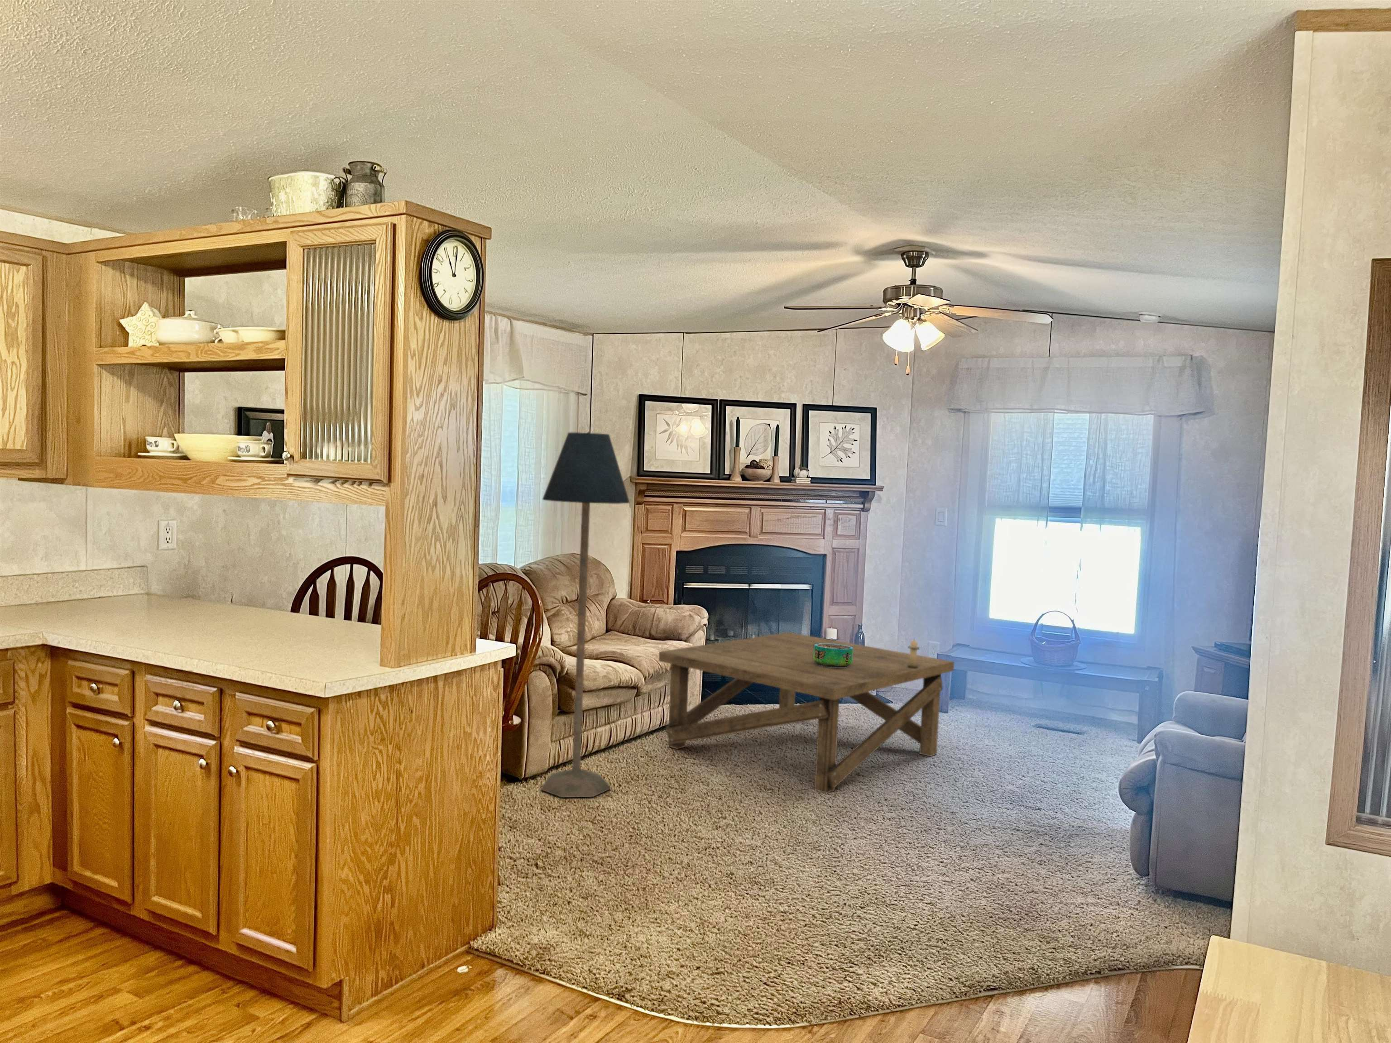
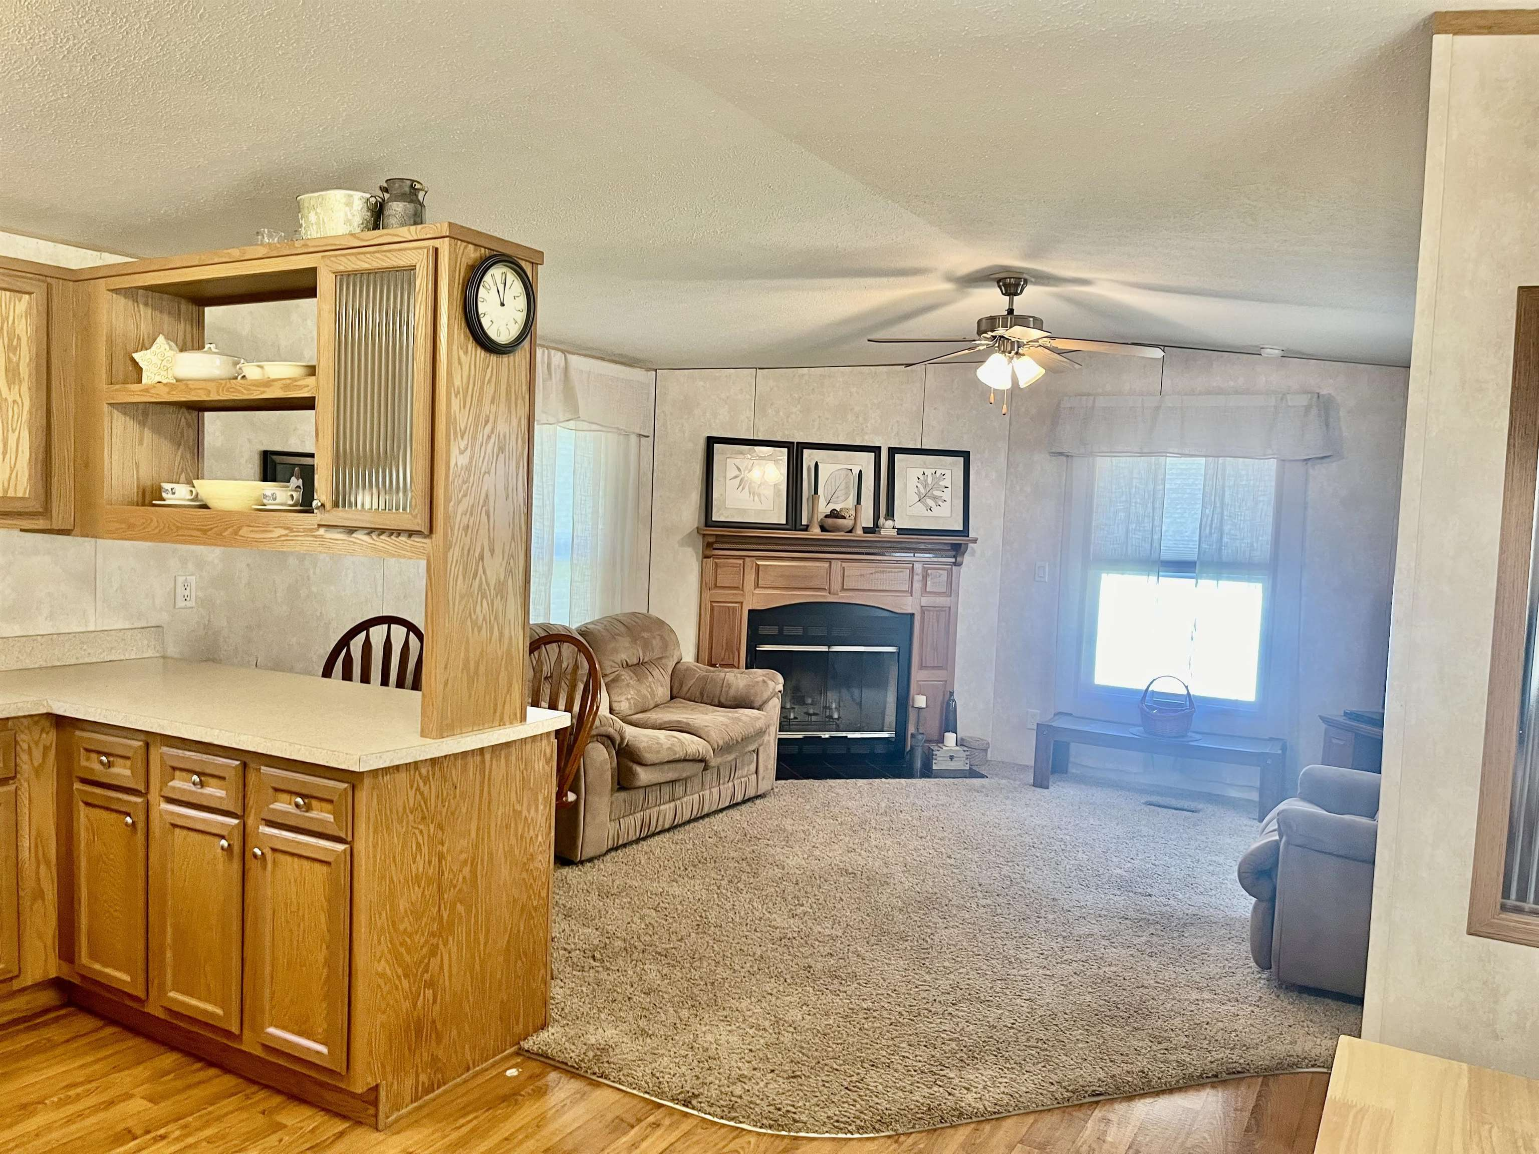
- floor lamp (582, 611)
- coffee table (805, 703)
- candle (913, 652)
- decorative bowl (832, 654)
